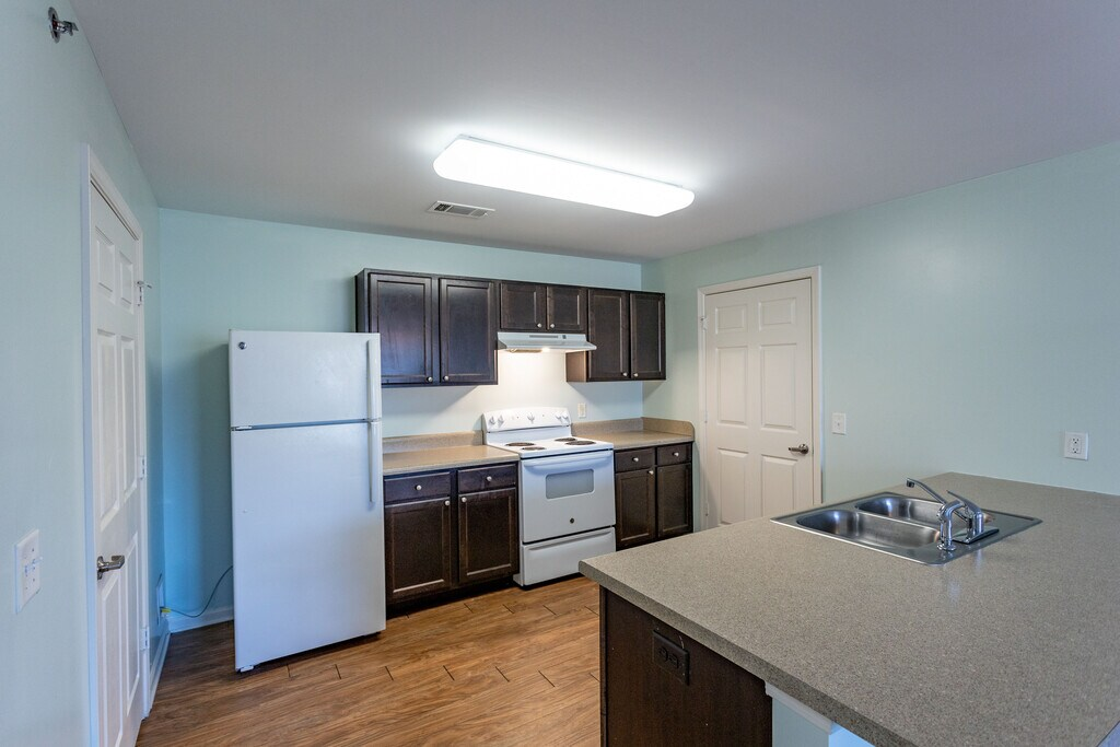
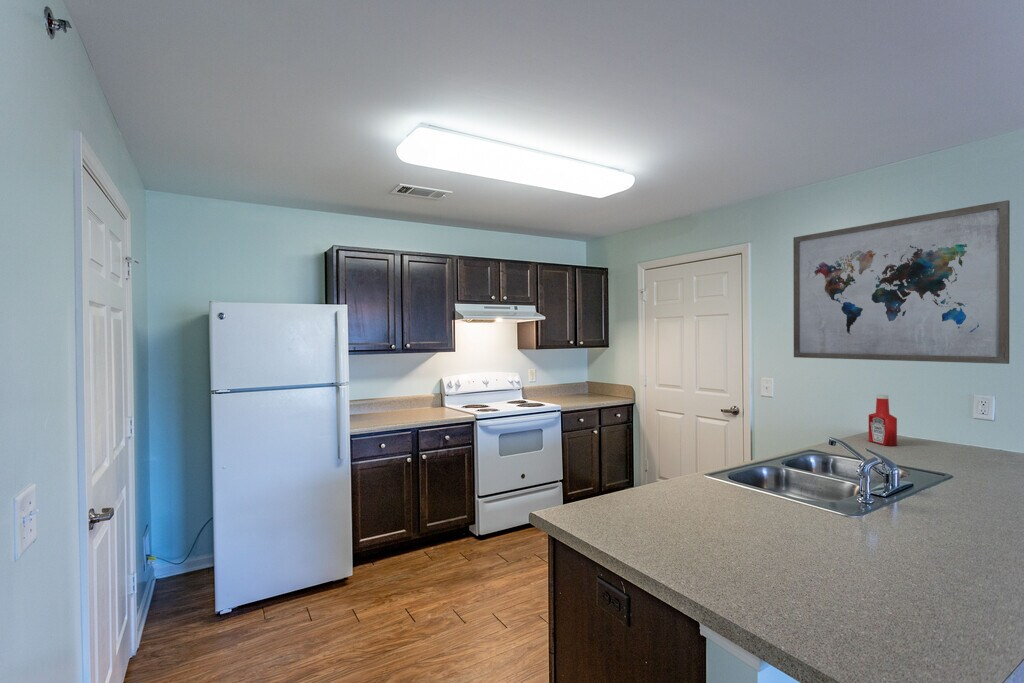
+ wall art (885, 291)
+ soap bottle (882, 419)
